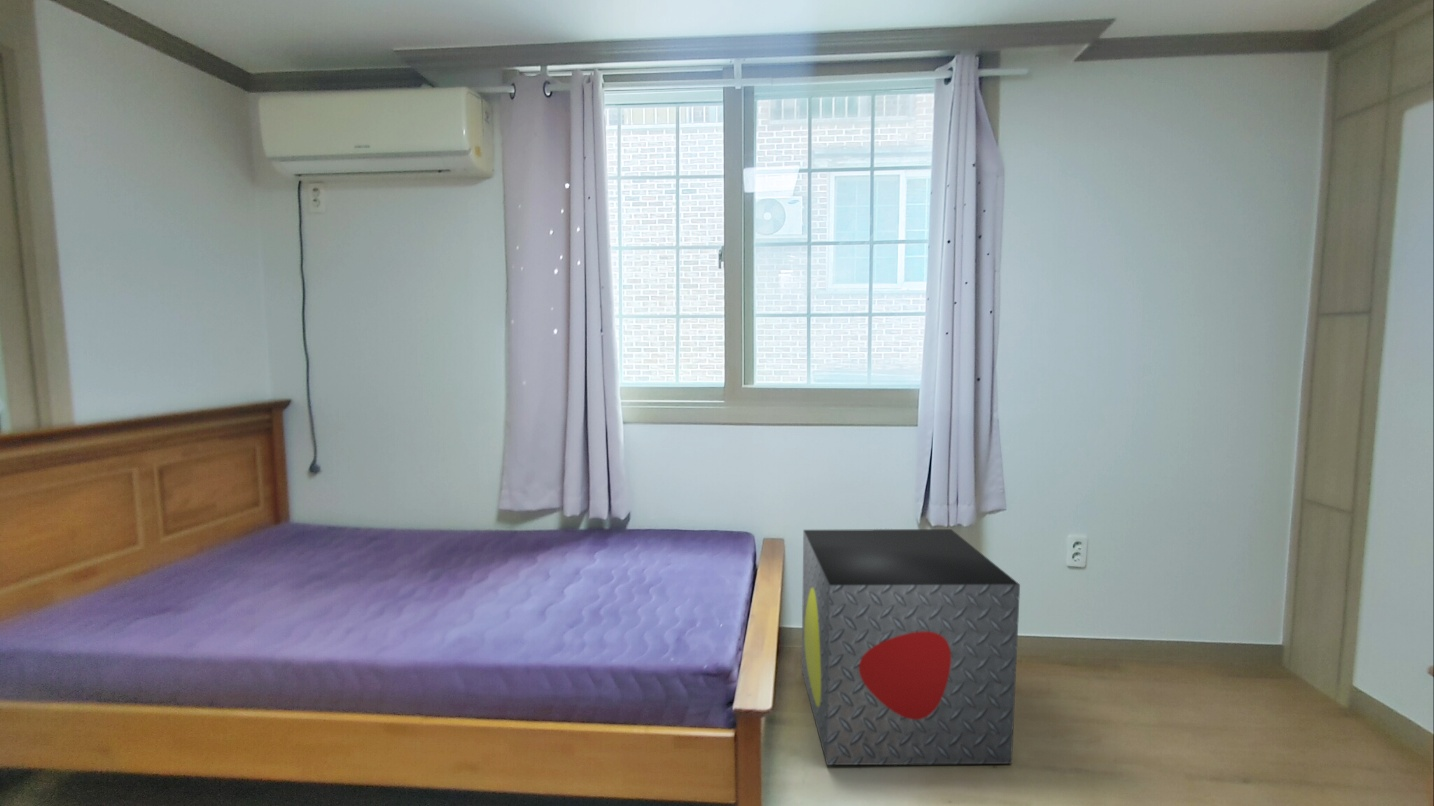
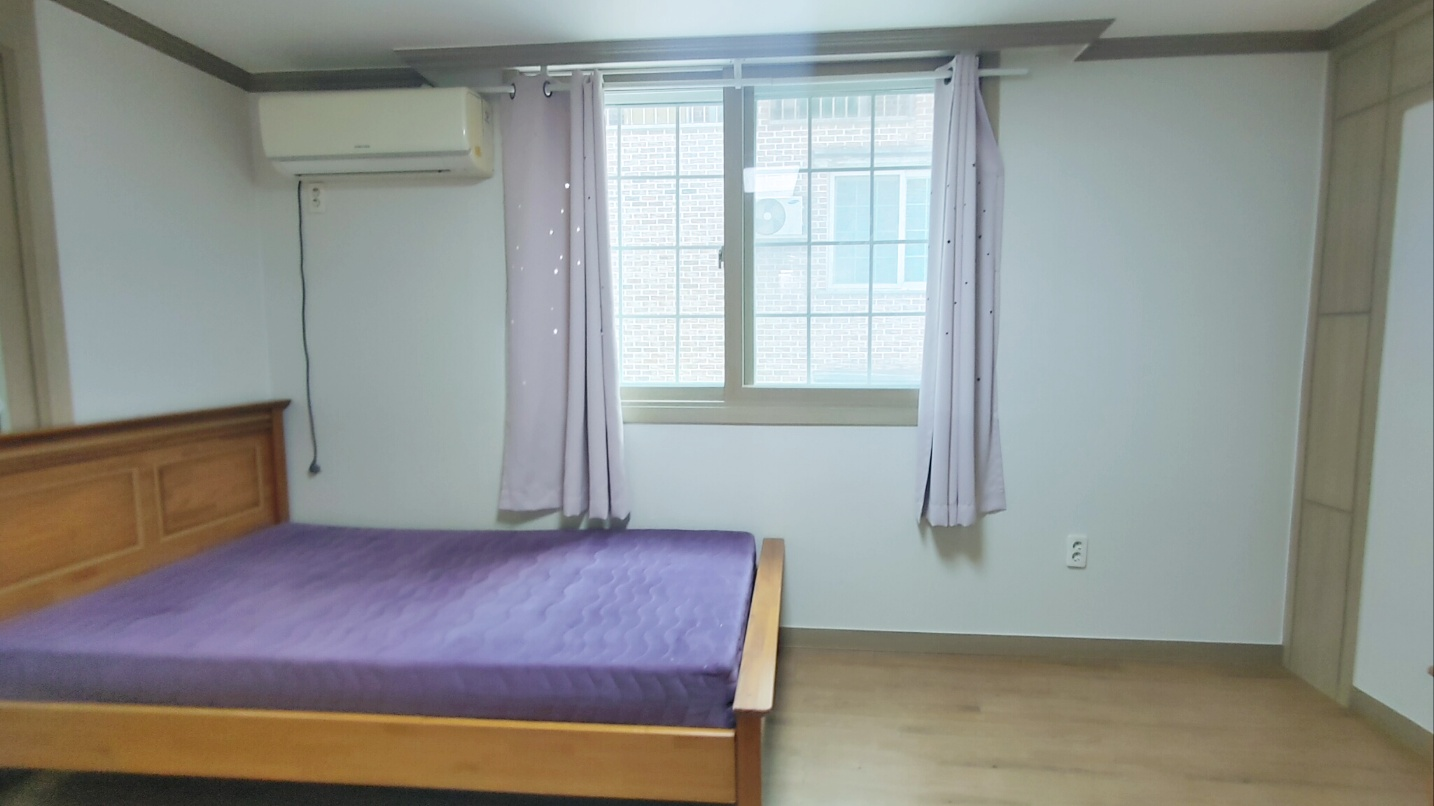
- storage bin (896, 633)
